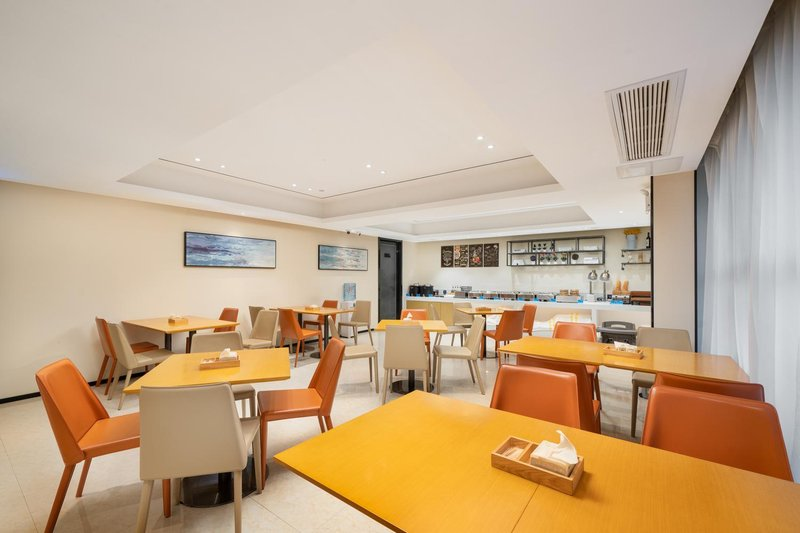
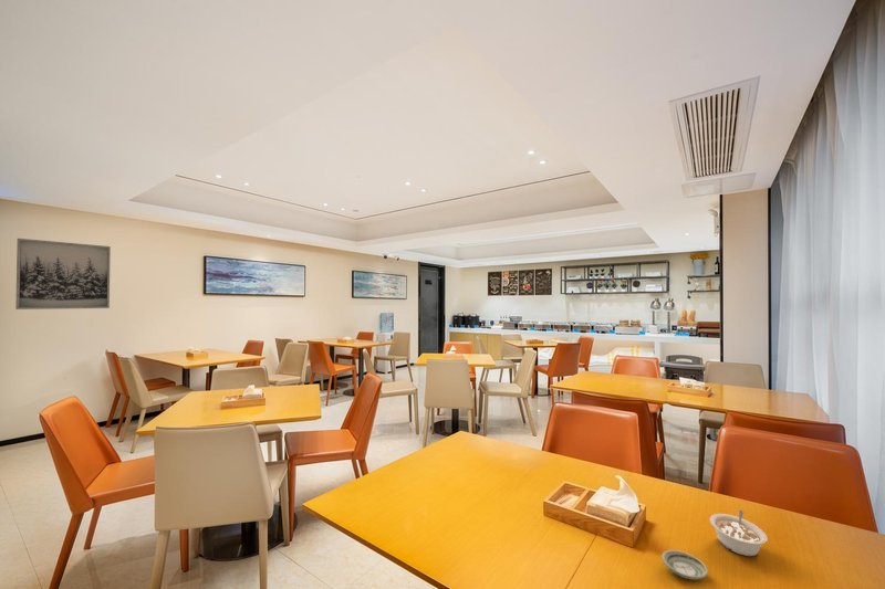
+ wall art (65, 275)
+ saucer (684, 567)
+ legume (736, 533)
